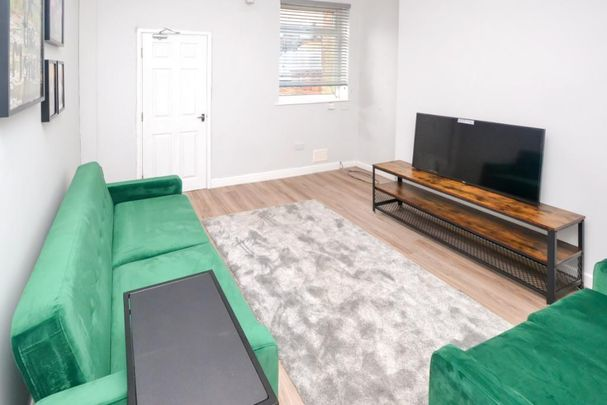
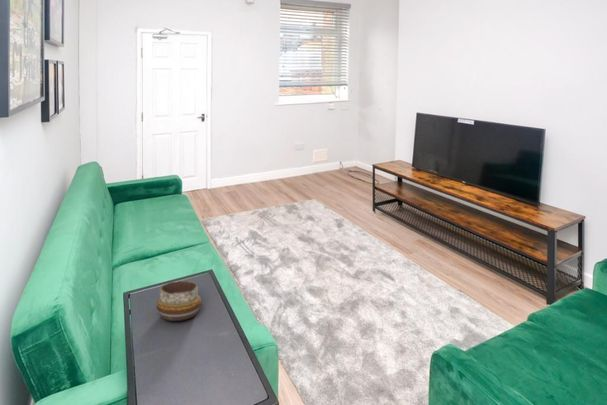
+ decorative bowl (179, 300)
